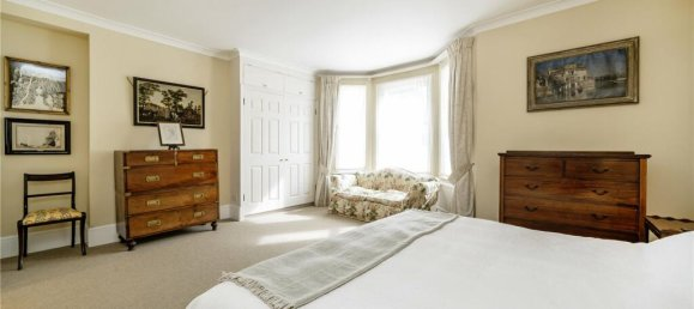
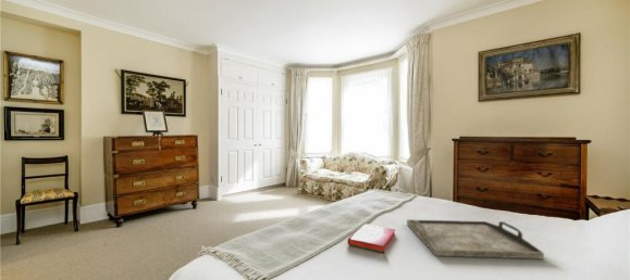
+ hardback book (372, 236)
+ serving tray (464, 231)
